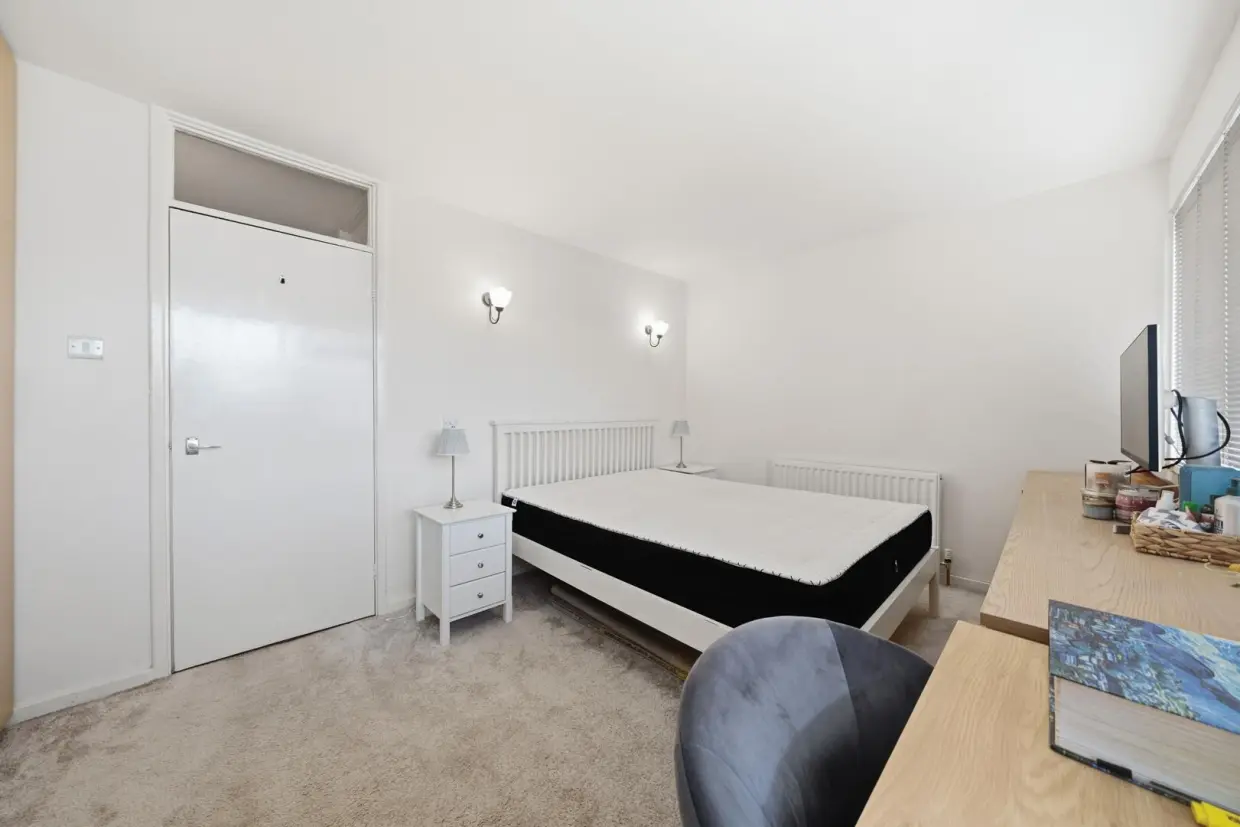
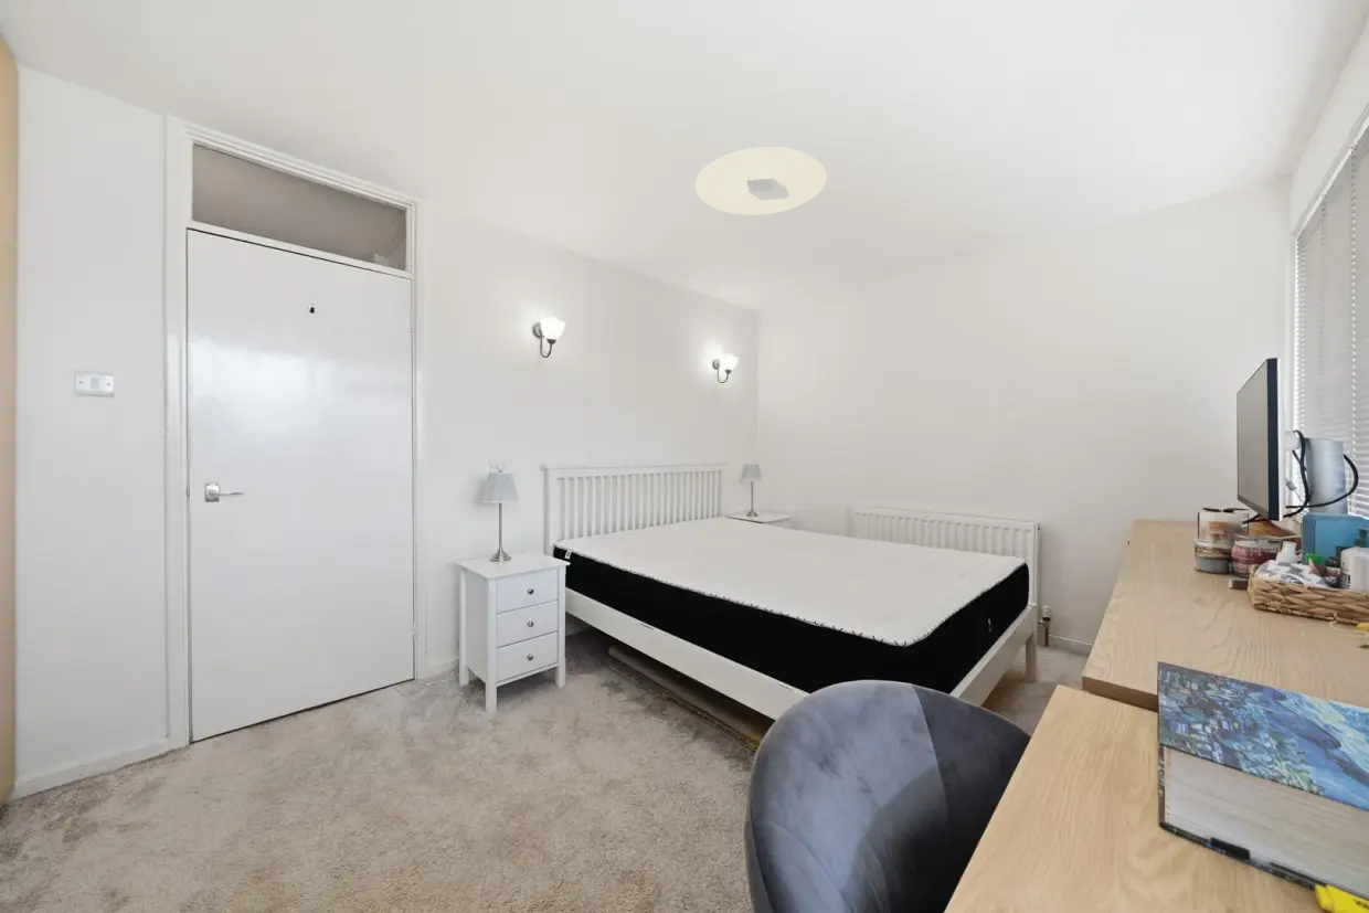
+ ceiling light (760, 179)
